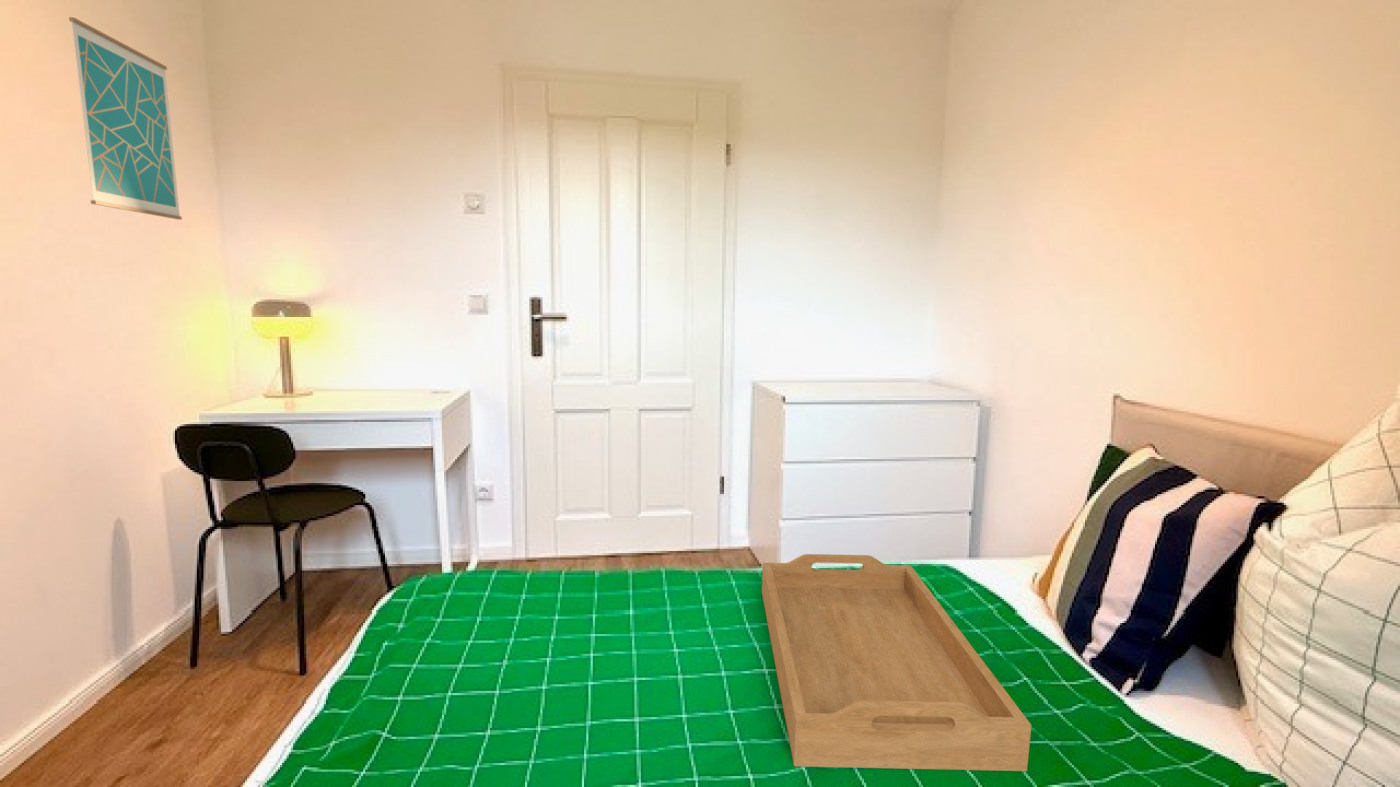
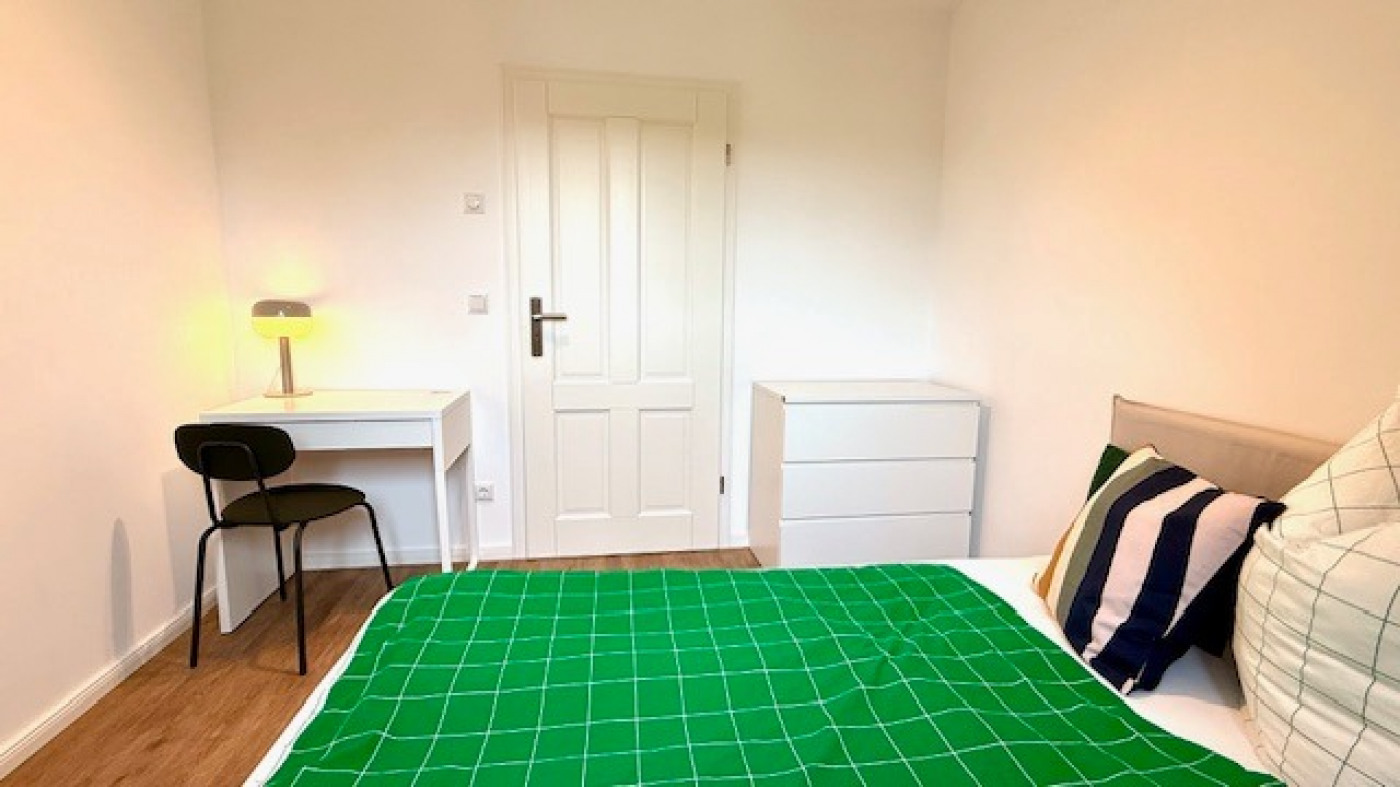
- serving tray (865, 637)
- wall art (131, 129)
